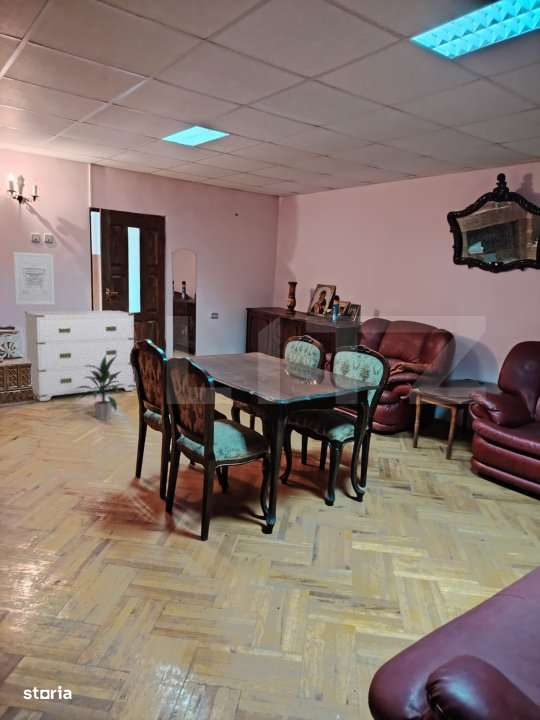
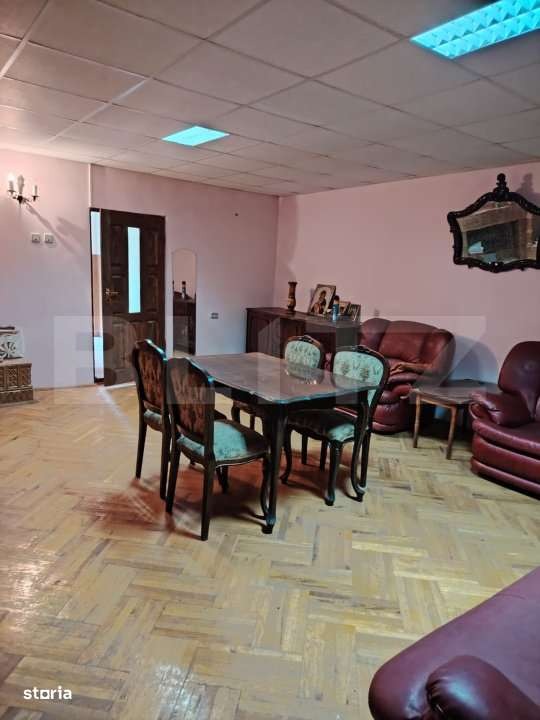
- indoor plant (103, 388)
- wall art (34, 278)
- dresser (81, 352)
